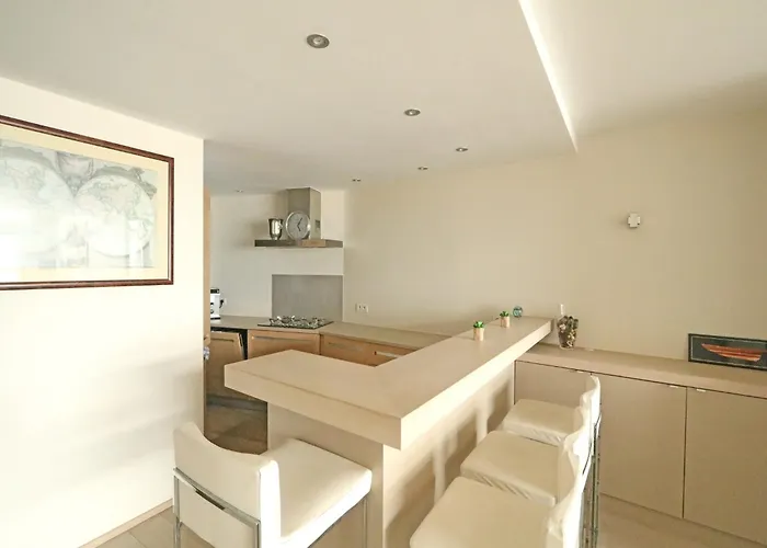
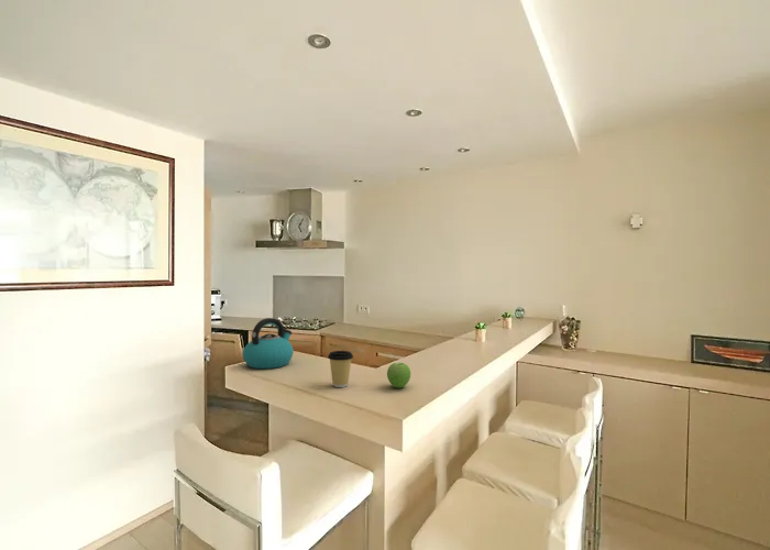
+ kettle (271, 340)
+ fruit (398, 375)
+ coffee cup (340, 367)
